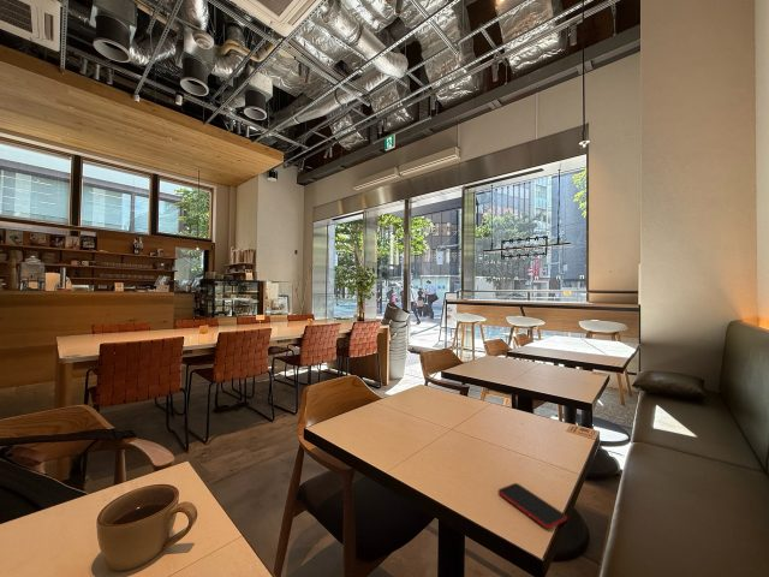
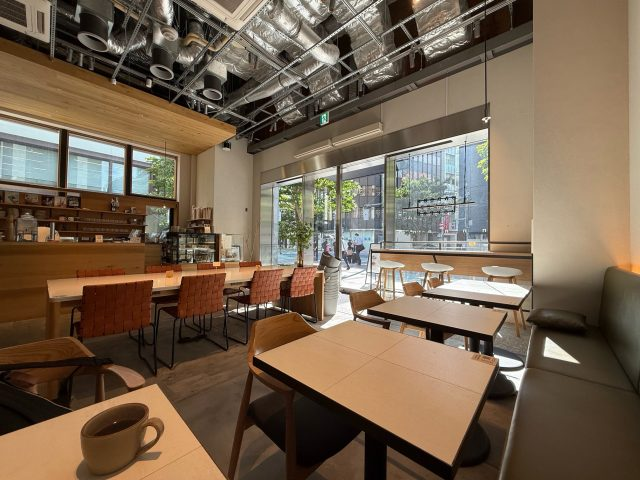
- smartphone (530, 504)
